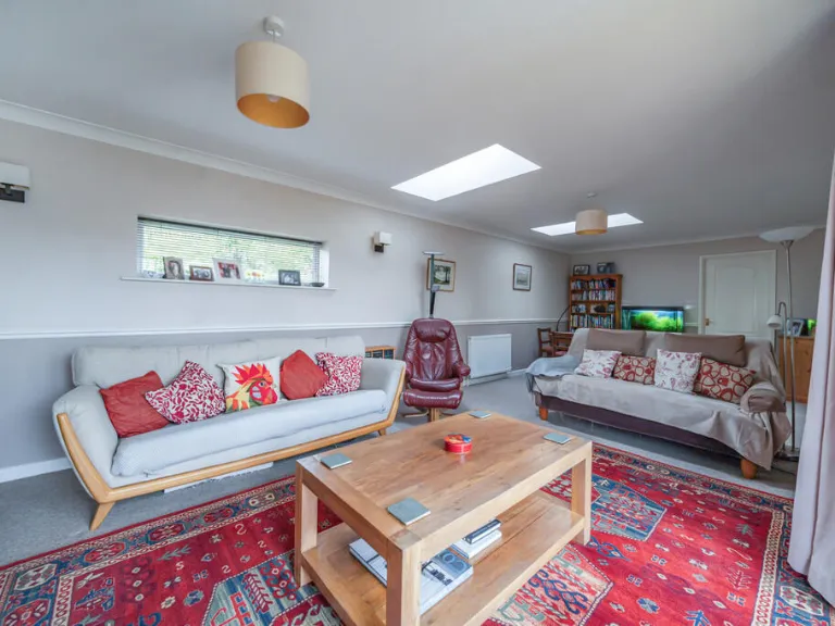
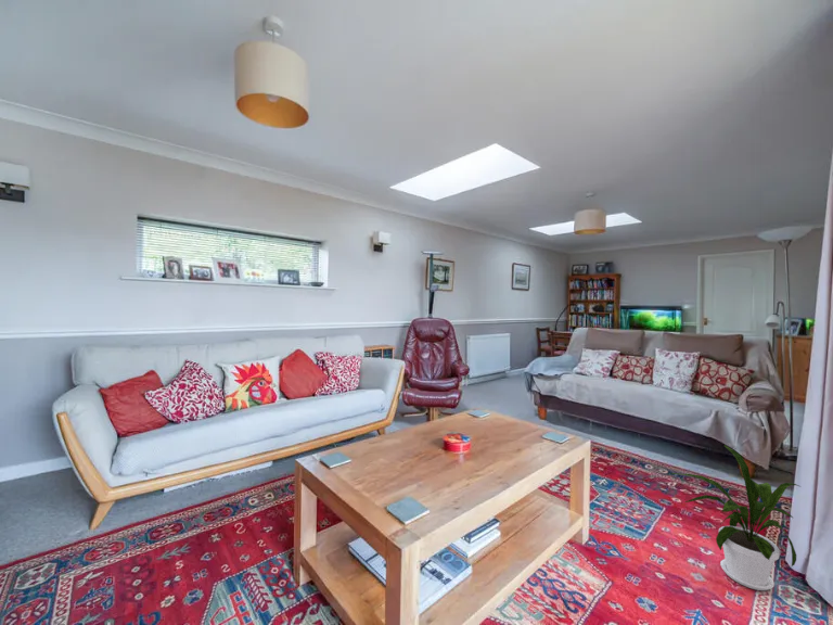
+ house plant (744, 516)
